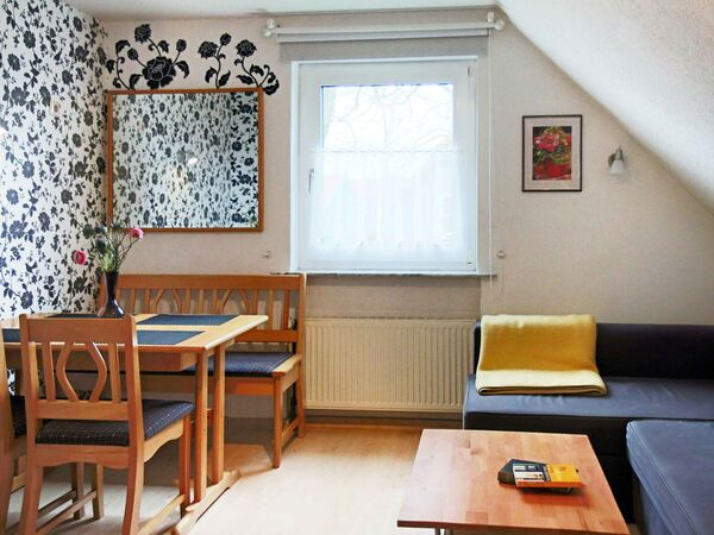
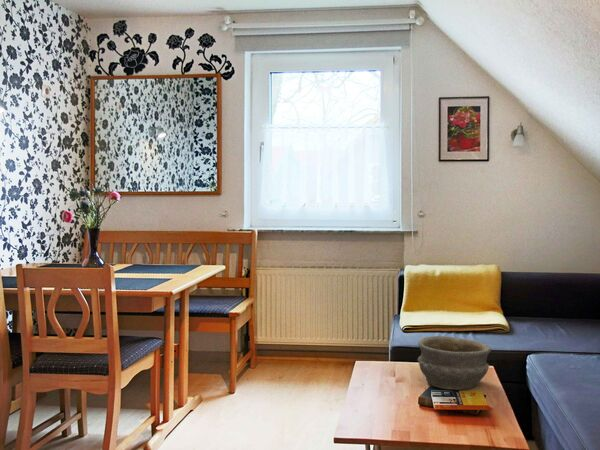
+ bowl (453, 362)
